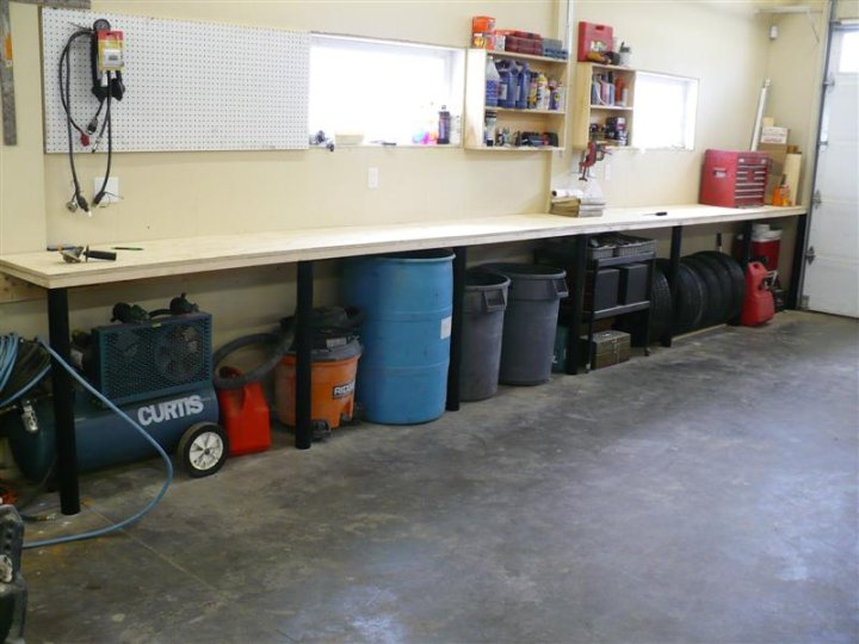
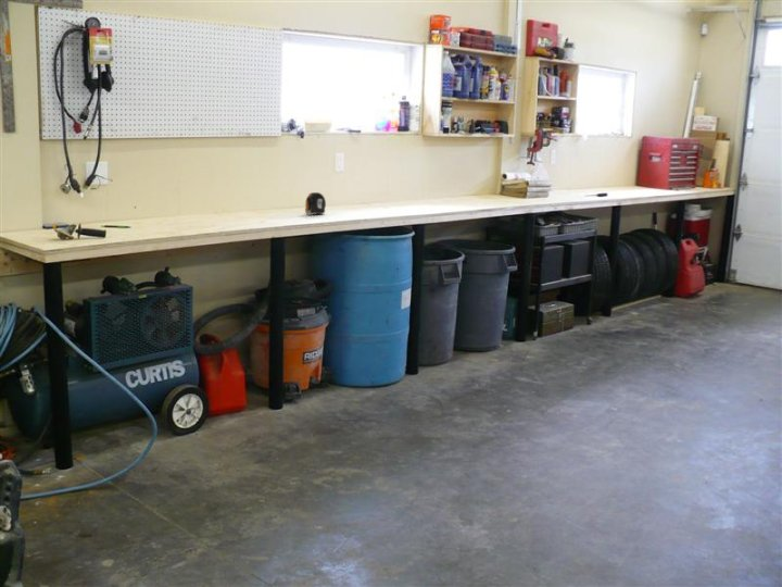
+ tape measure (315, 203)
